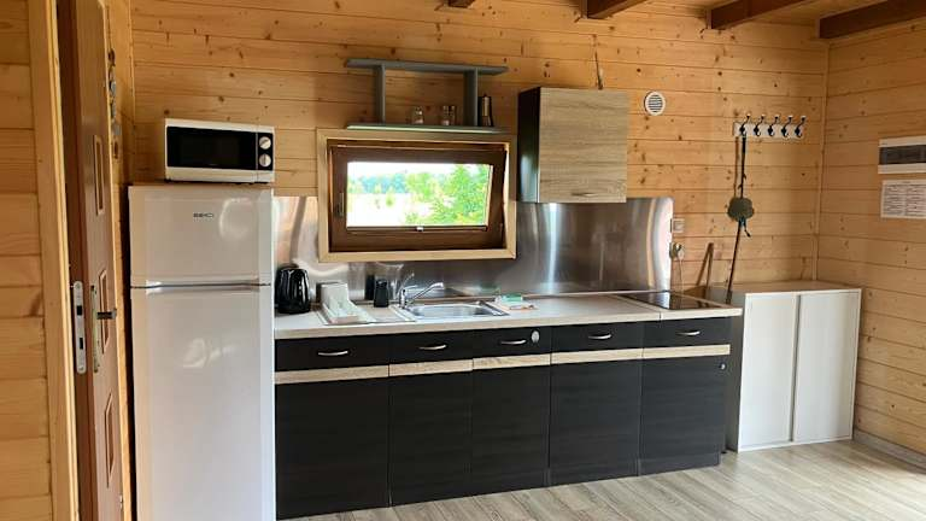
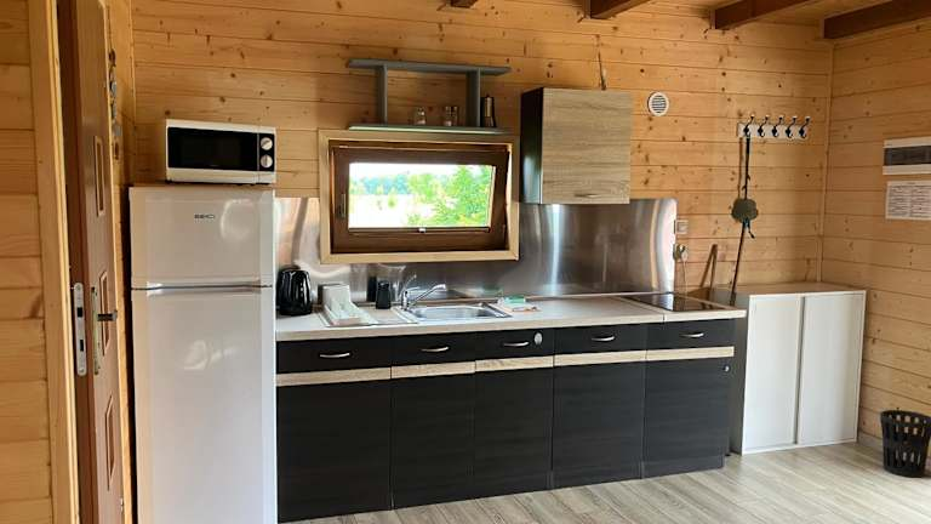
+ wastebasket (904, 443)
